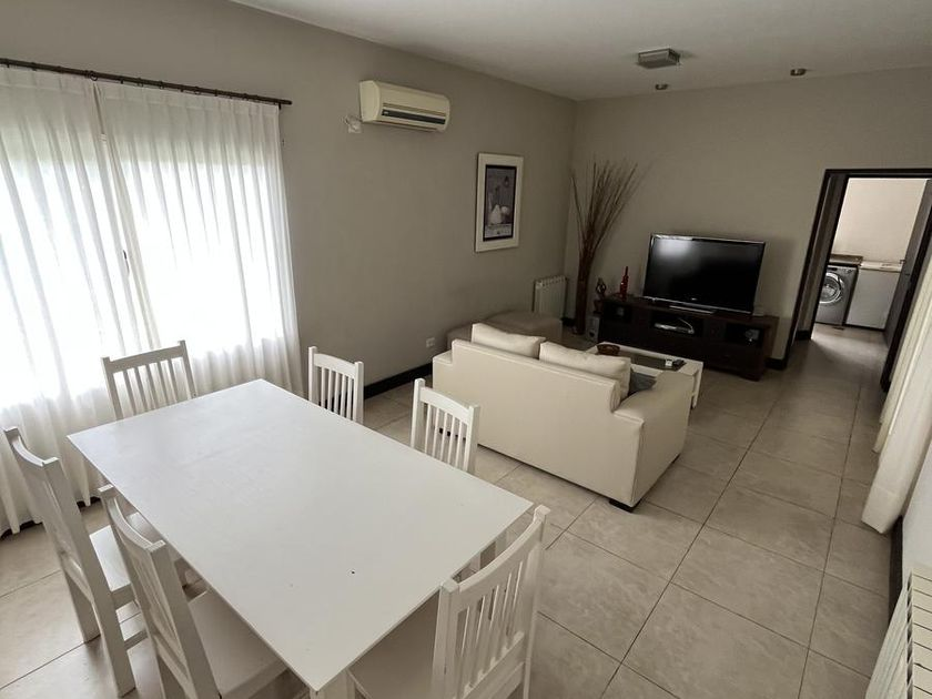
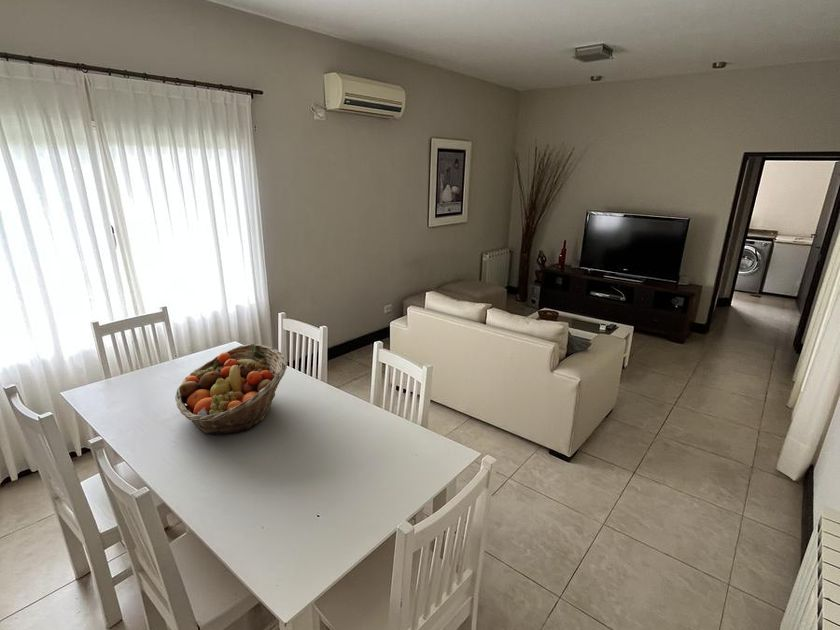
+ fruit basket (233, 386)
